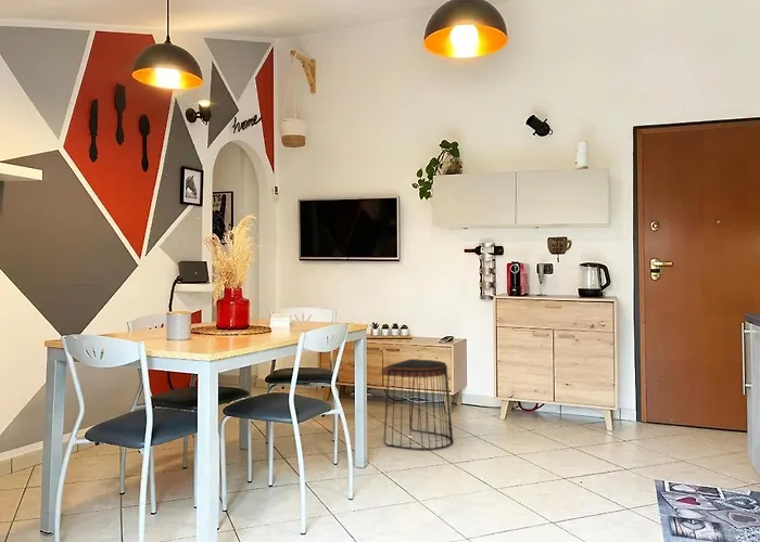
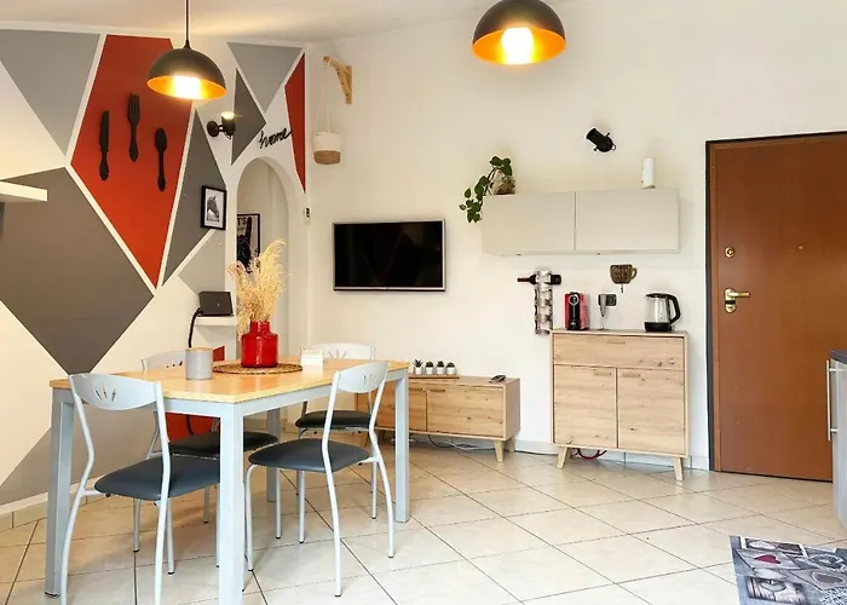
- stool (419, 400)
